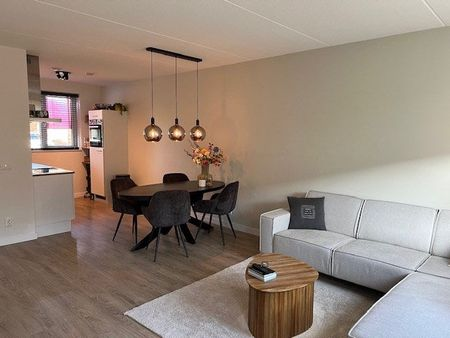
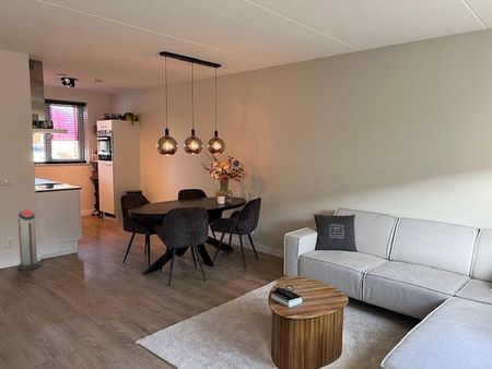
+ air purifier (27, 238)
